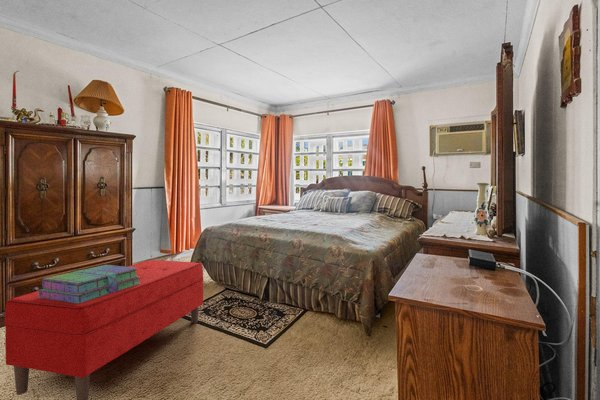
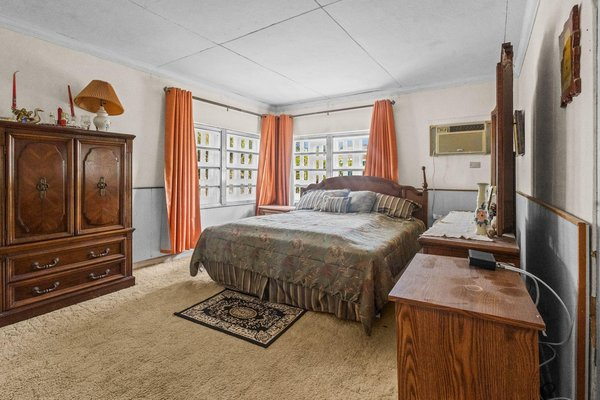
- stack of books (93, 281)
- bench (126, 314)
